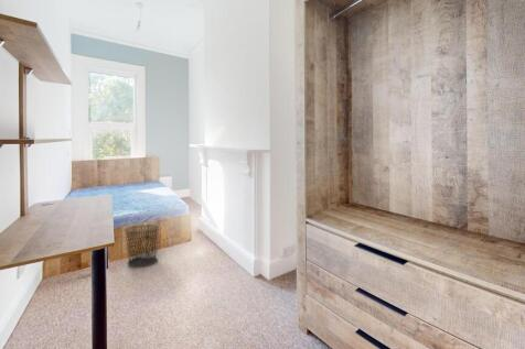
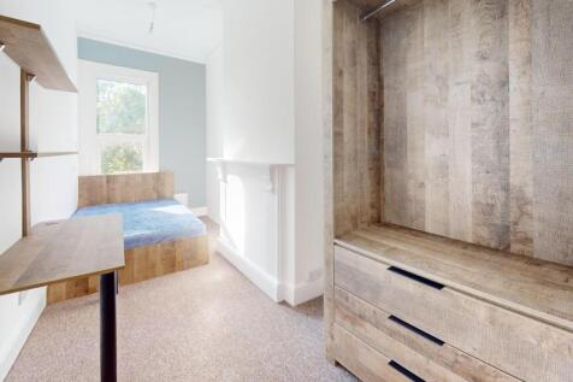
- waste bin (141, 244)
